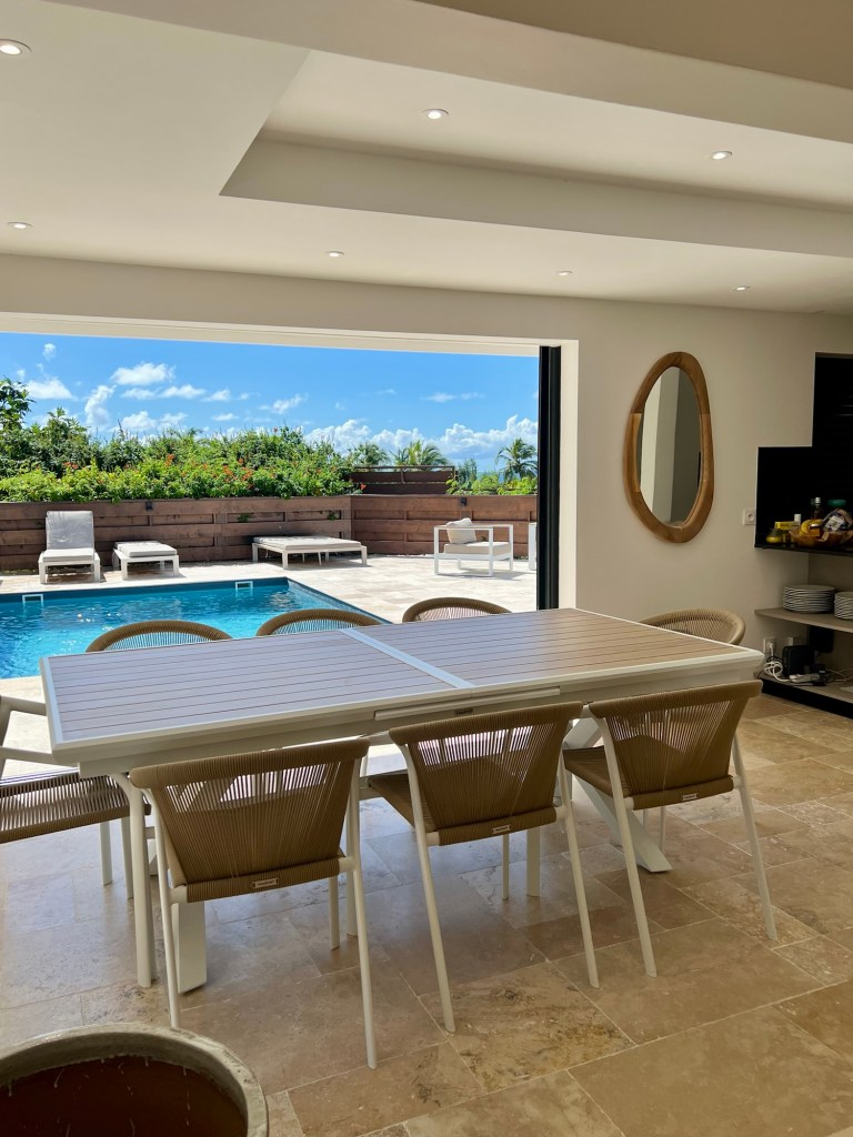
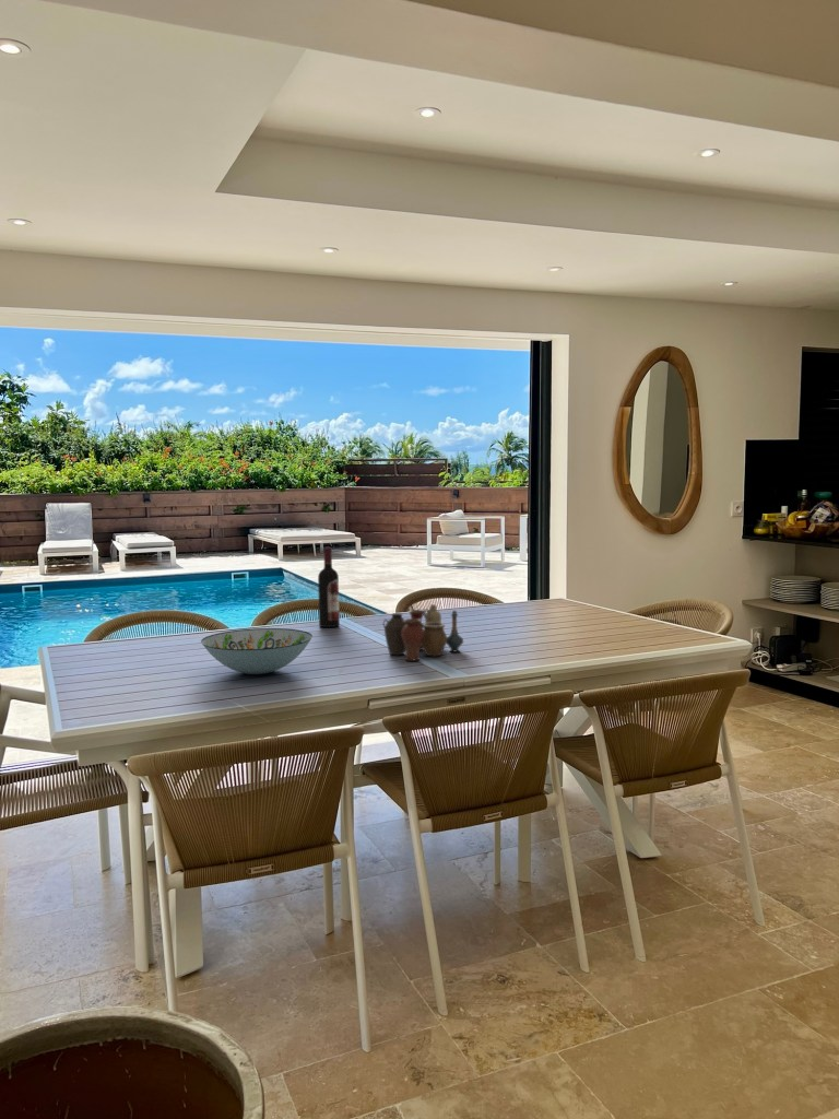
+ vase (424, 631)
+ decorative bowl (258, 653)
+ wine bottle (328, 586)
